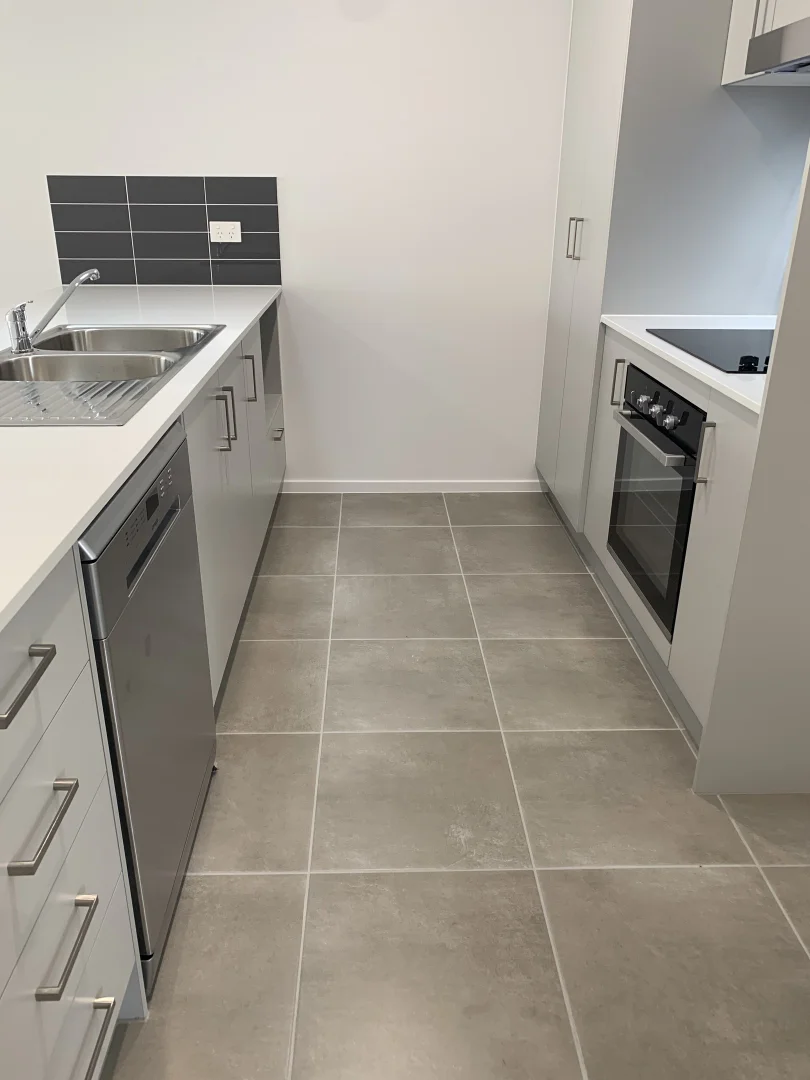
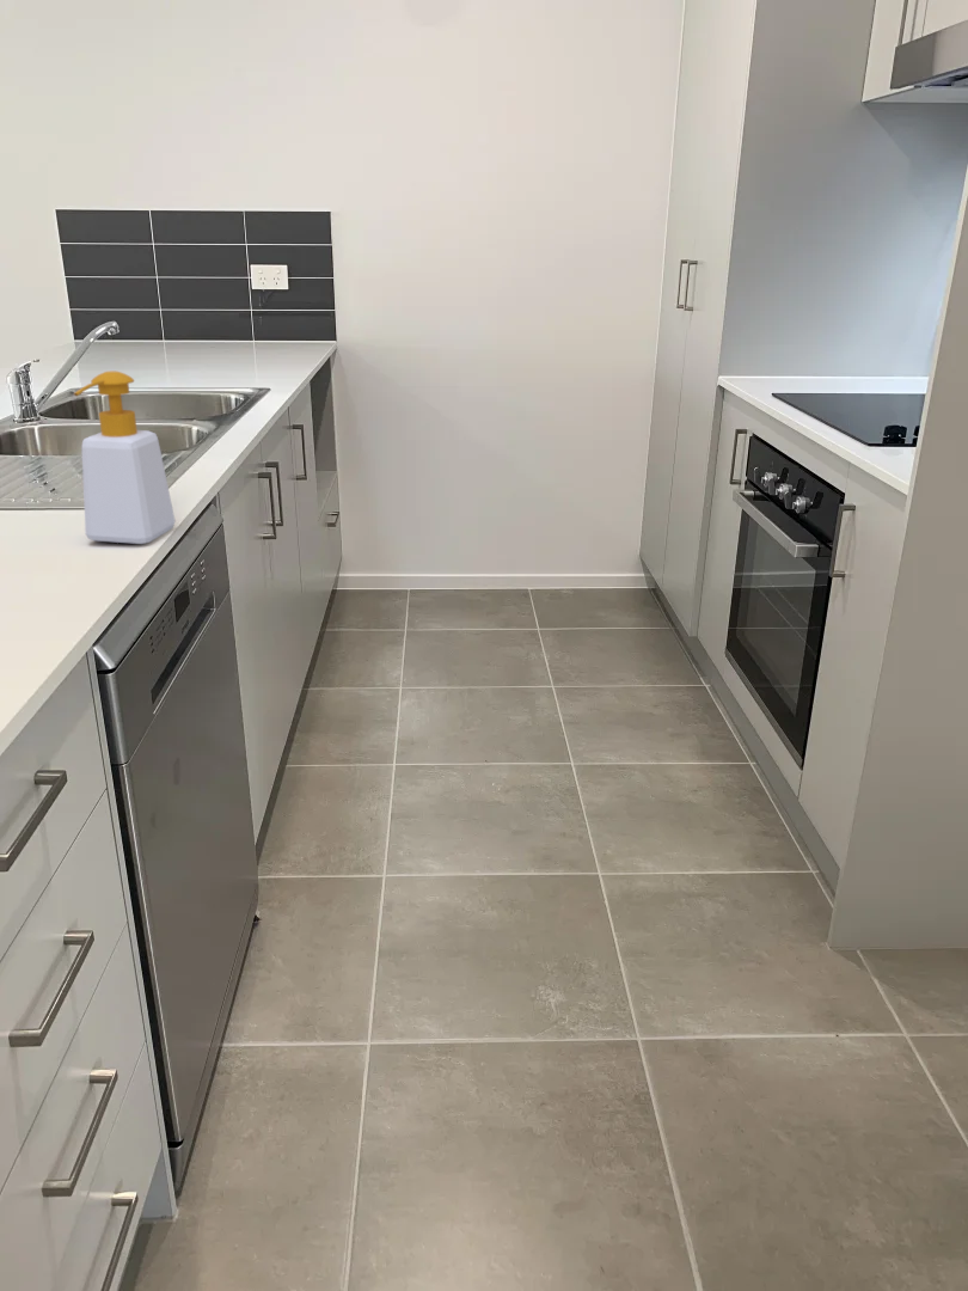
+ soap bottle (114, 459)
